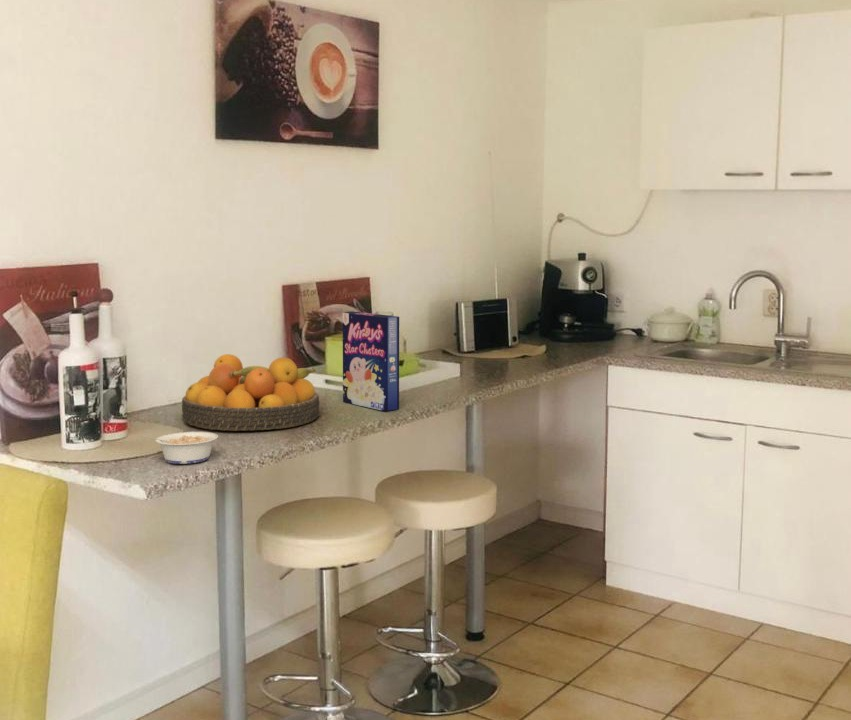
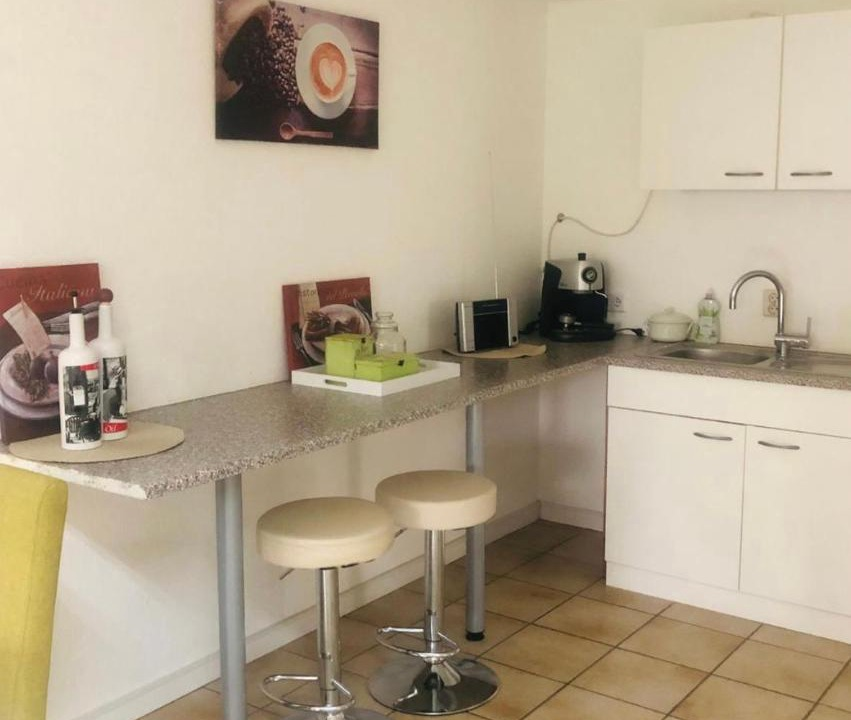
- legume (185, 446)
- cereal box (370, 359)
- fruit bowl (250, 387)
